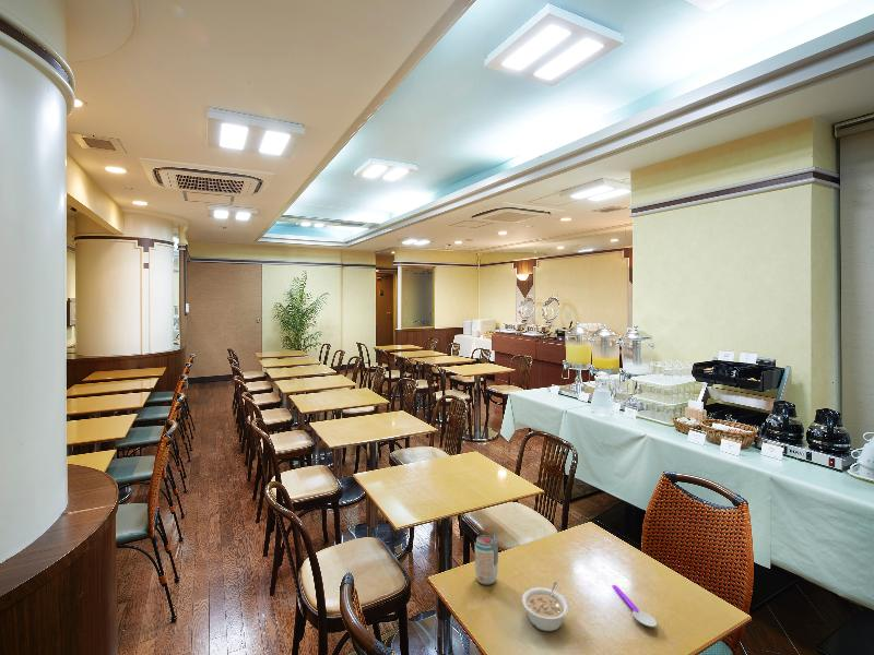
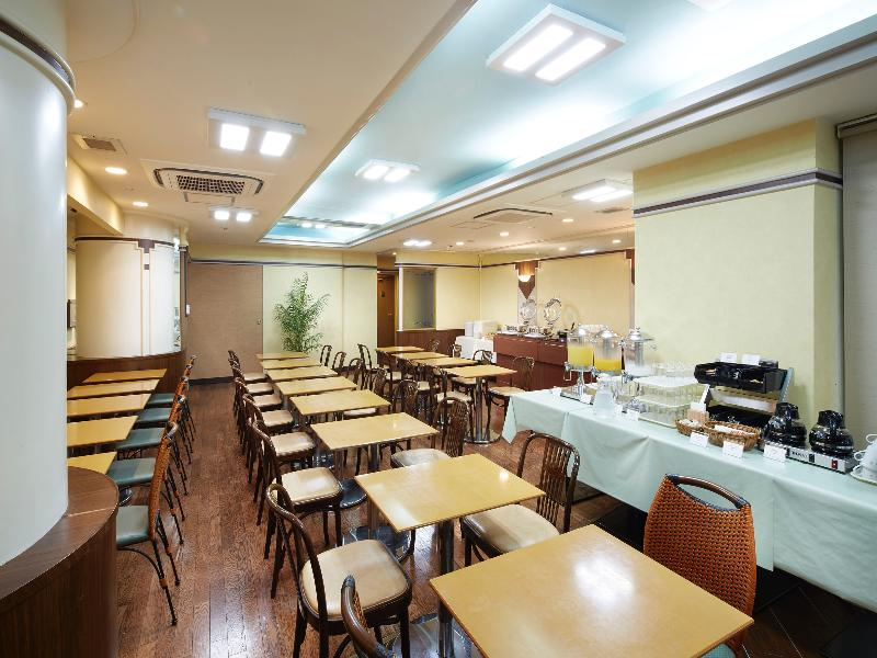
- legume (544, 607)
- spoon (631, 605)
- beverage can (486, 556)
